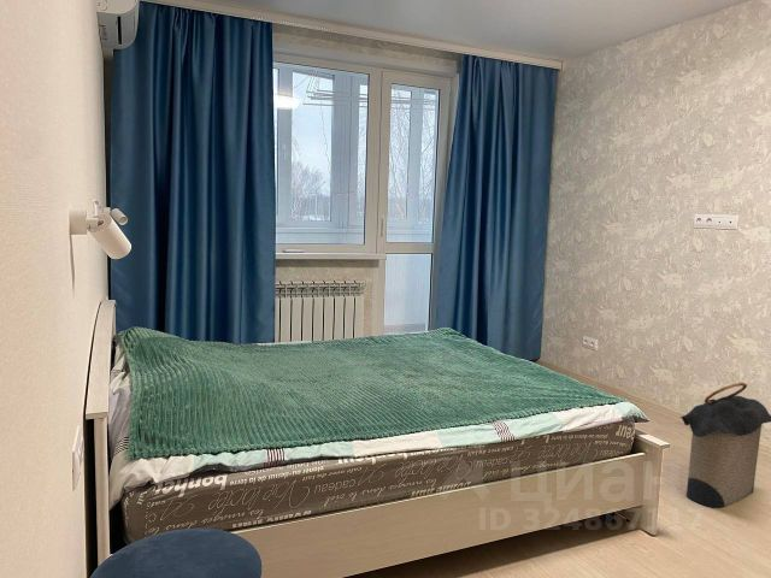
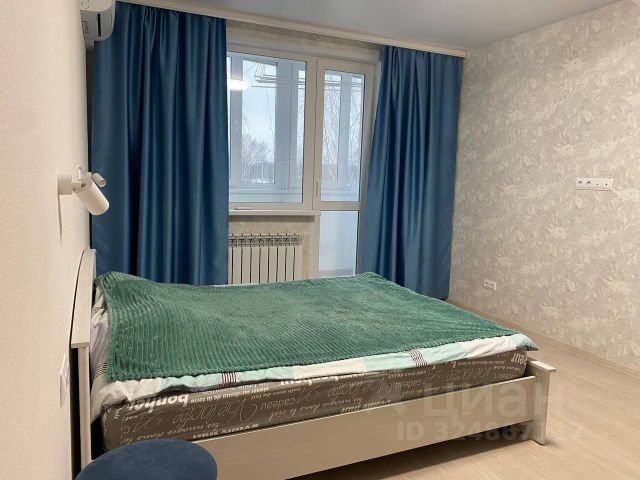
- laundry hamper (724, 435)
